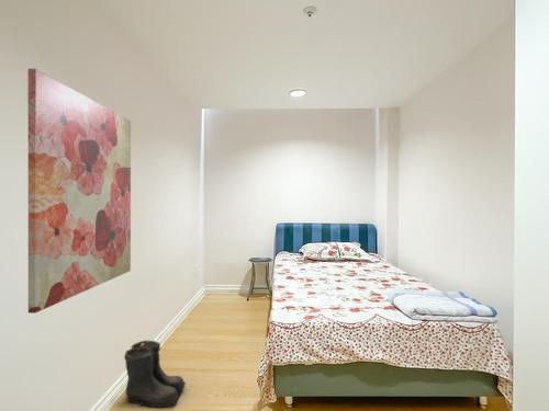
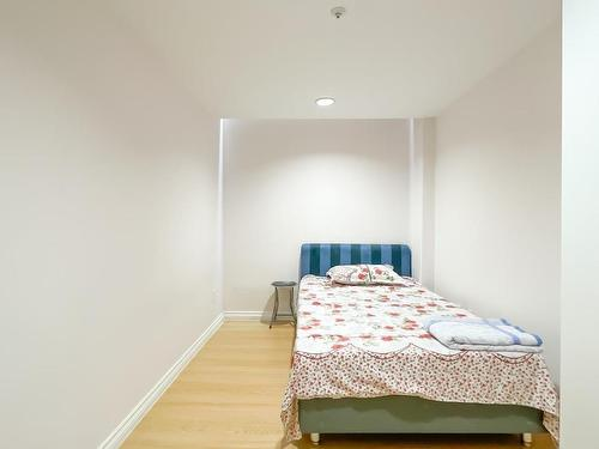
- boots (155, 372)
- wall art (91, 194)
